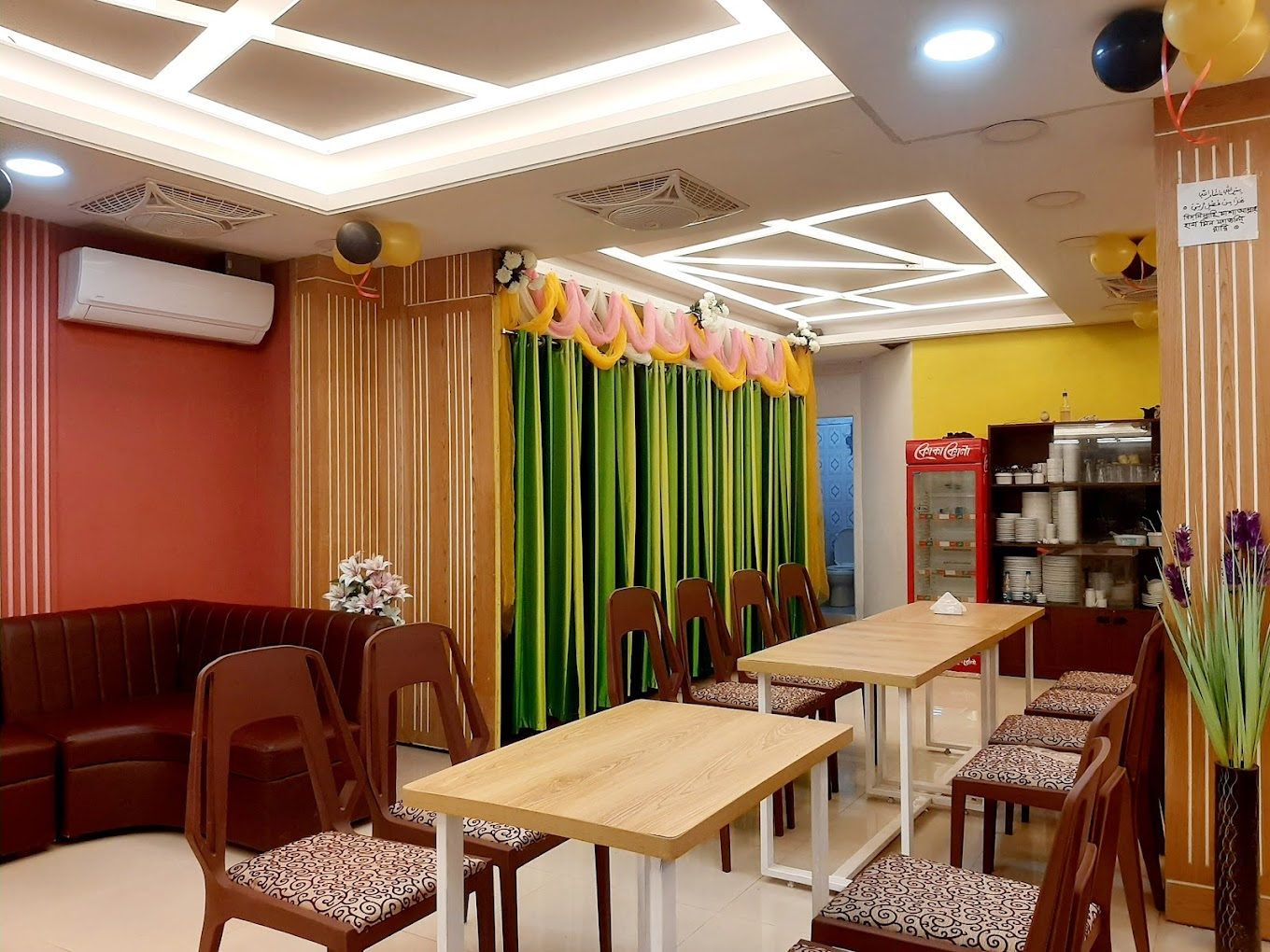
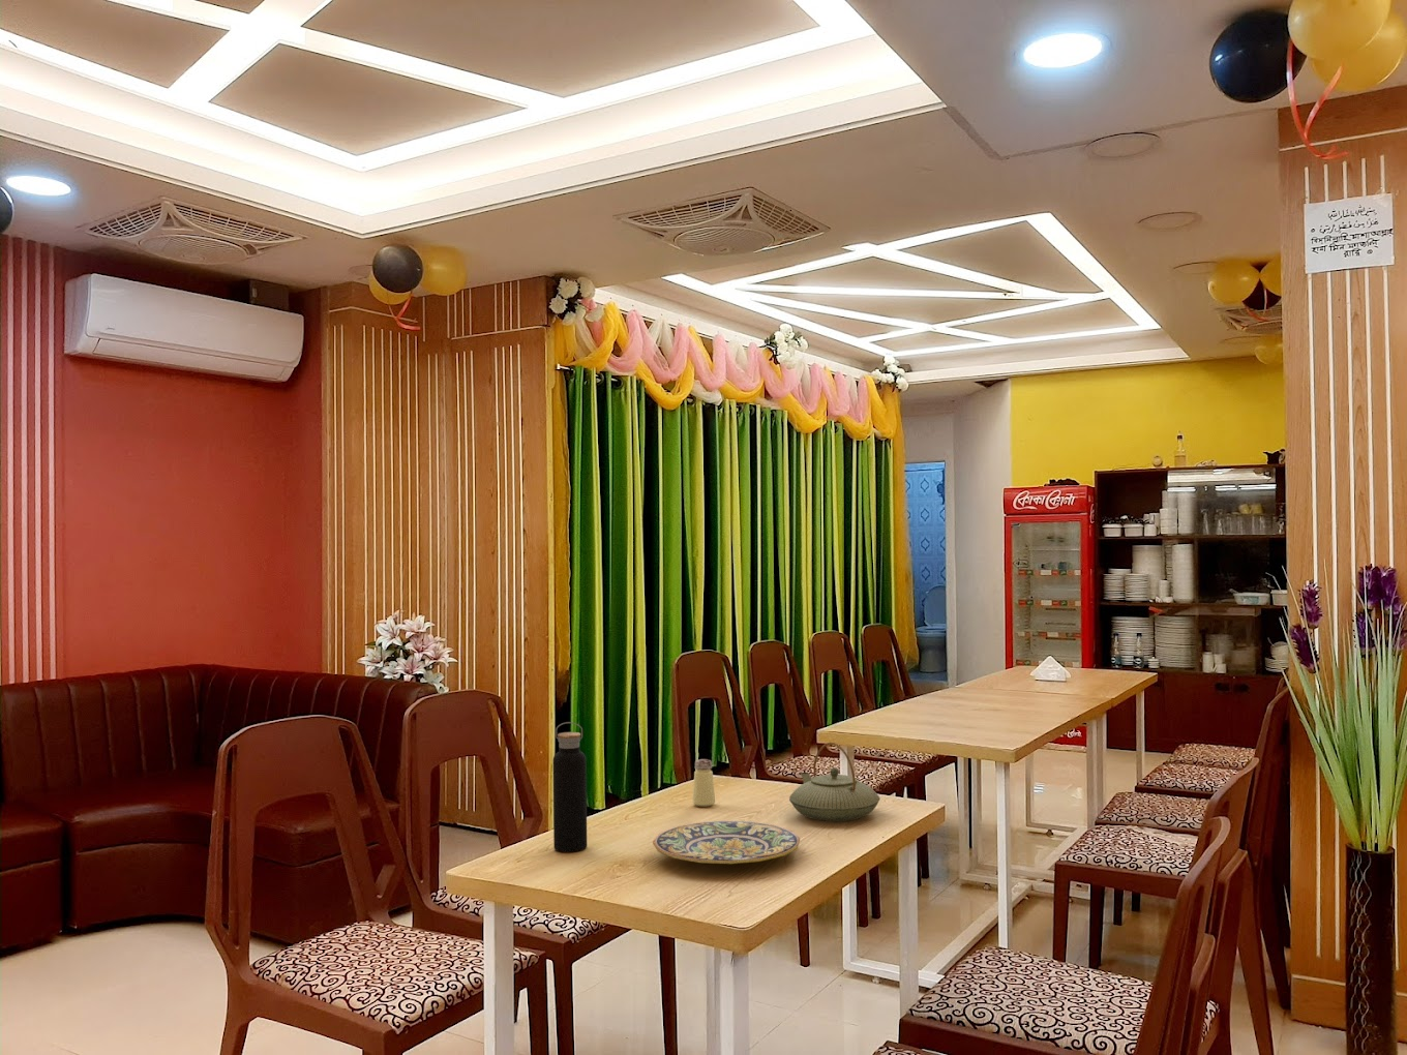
+ saltshaker (704, 781)
+ plate (727, 847)
+ teapot (830, 778)
+ water bottle (569, 783)
